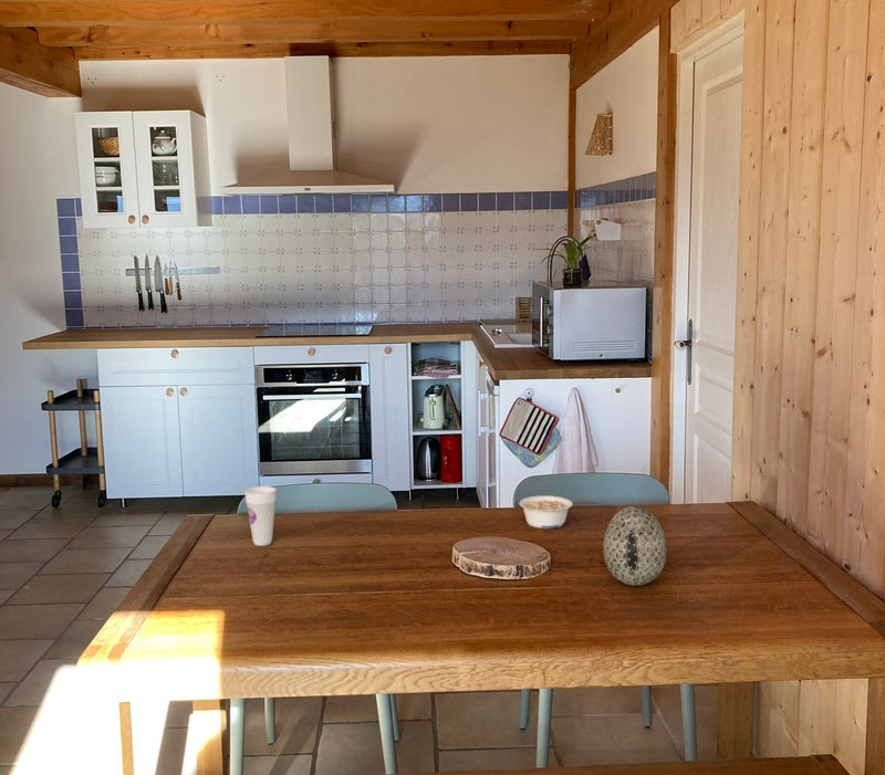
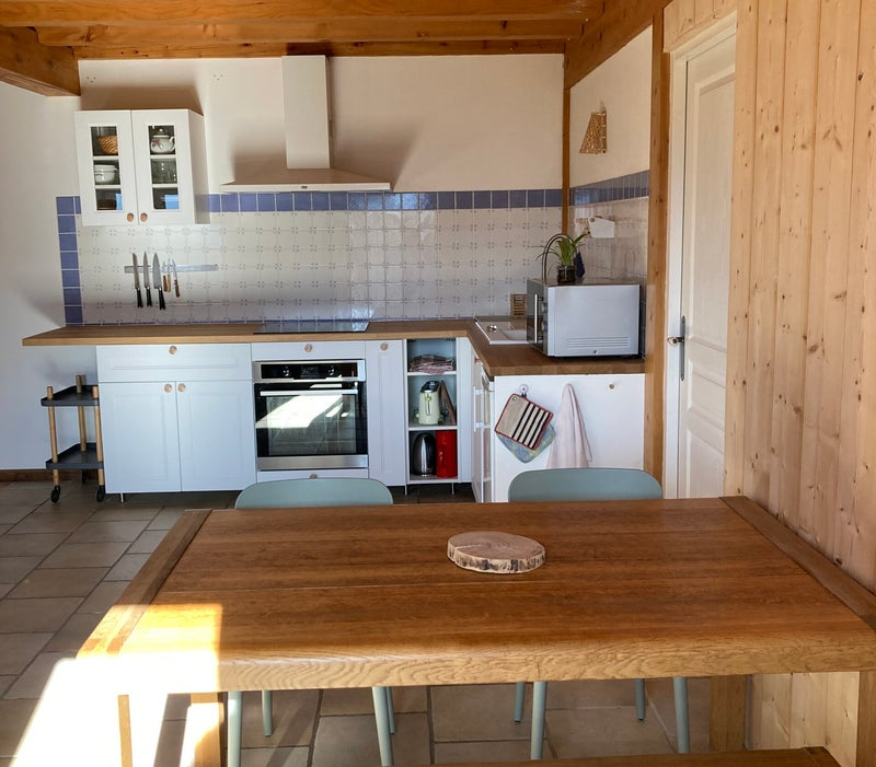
- decorative egg (634, 545)
- legume (545, 511)
- cup (261, 516)
